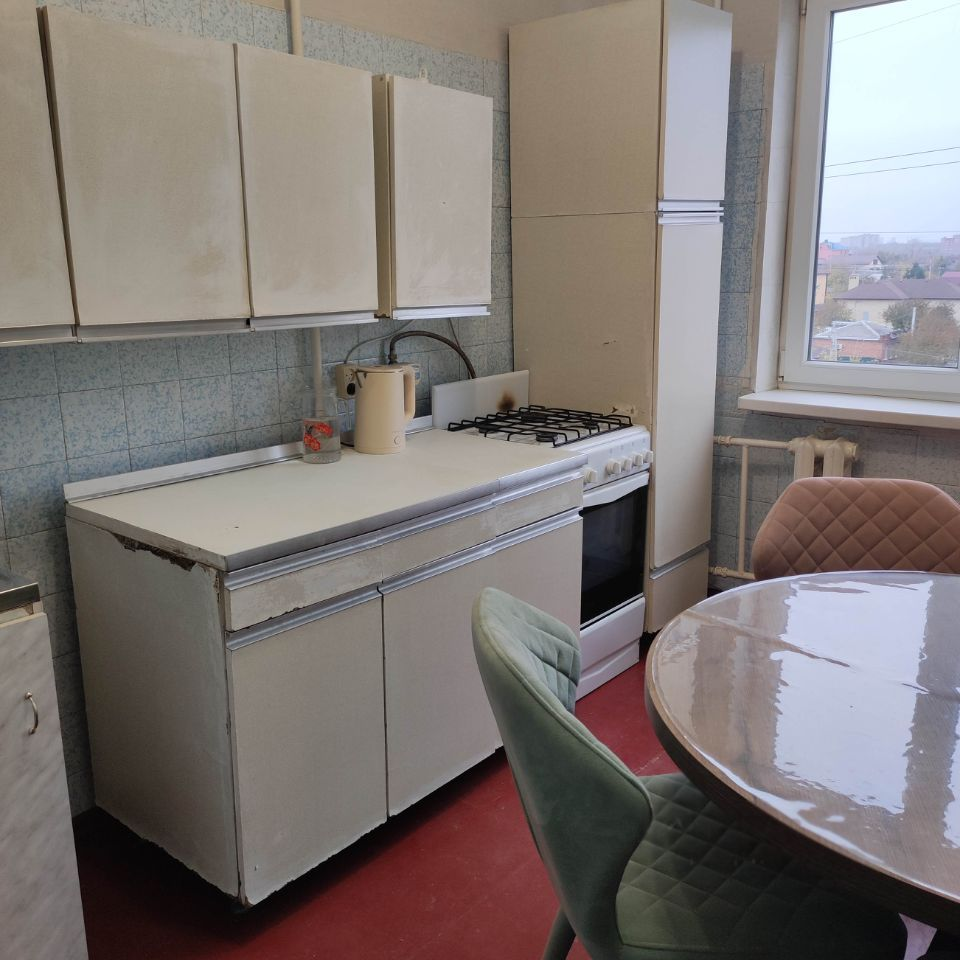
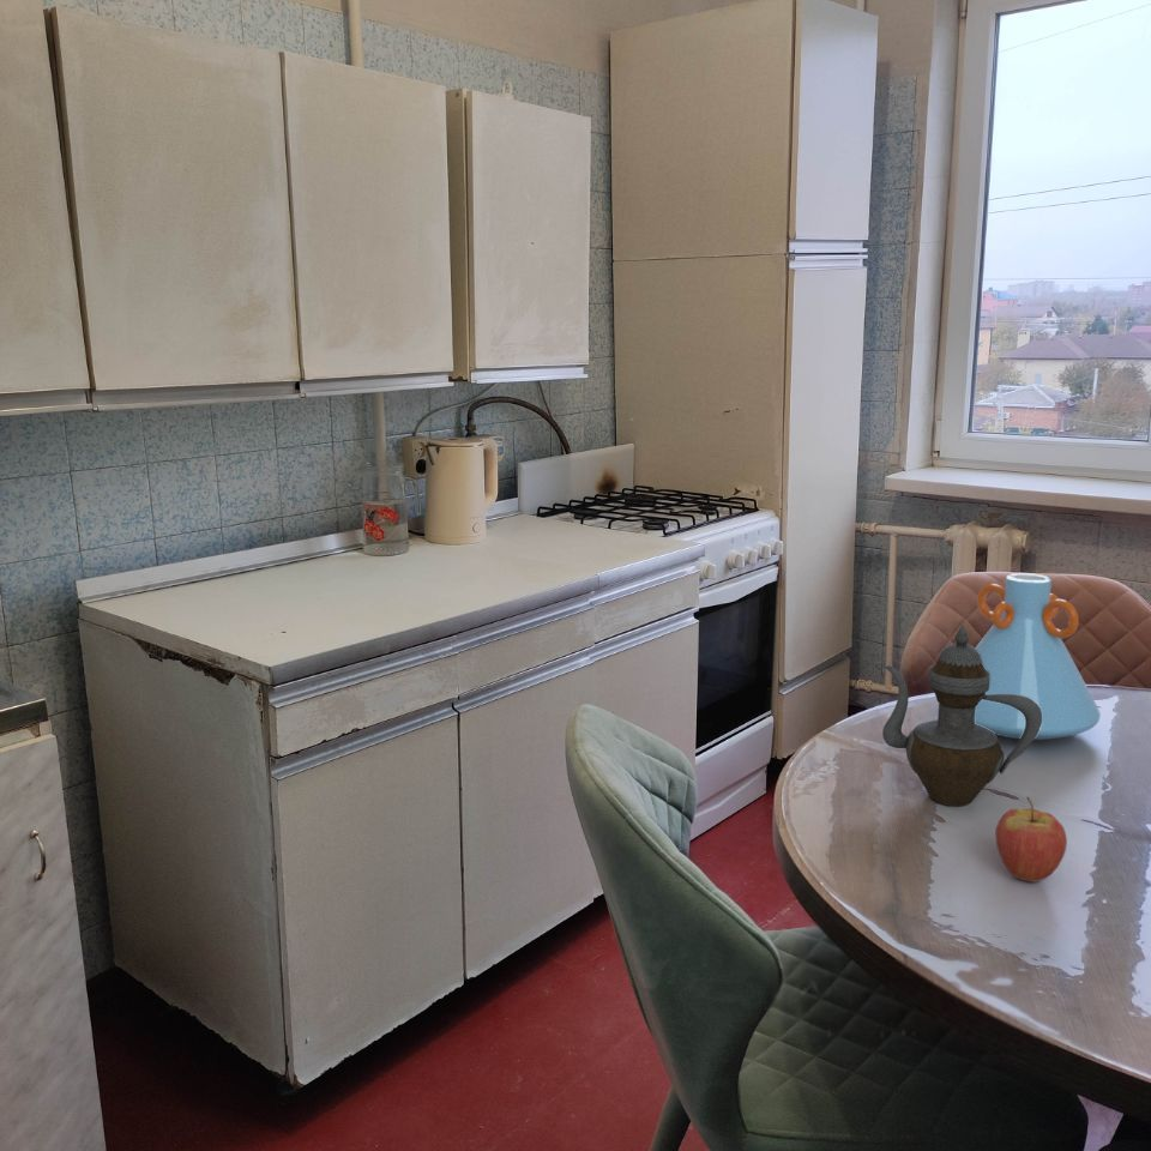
+ vase (1022, 653)
+ fruit (1030, 838)
+ teapot (959, 712)
